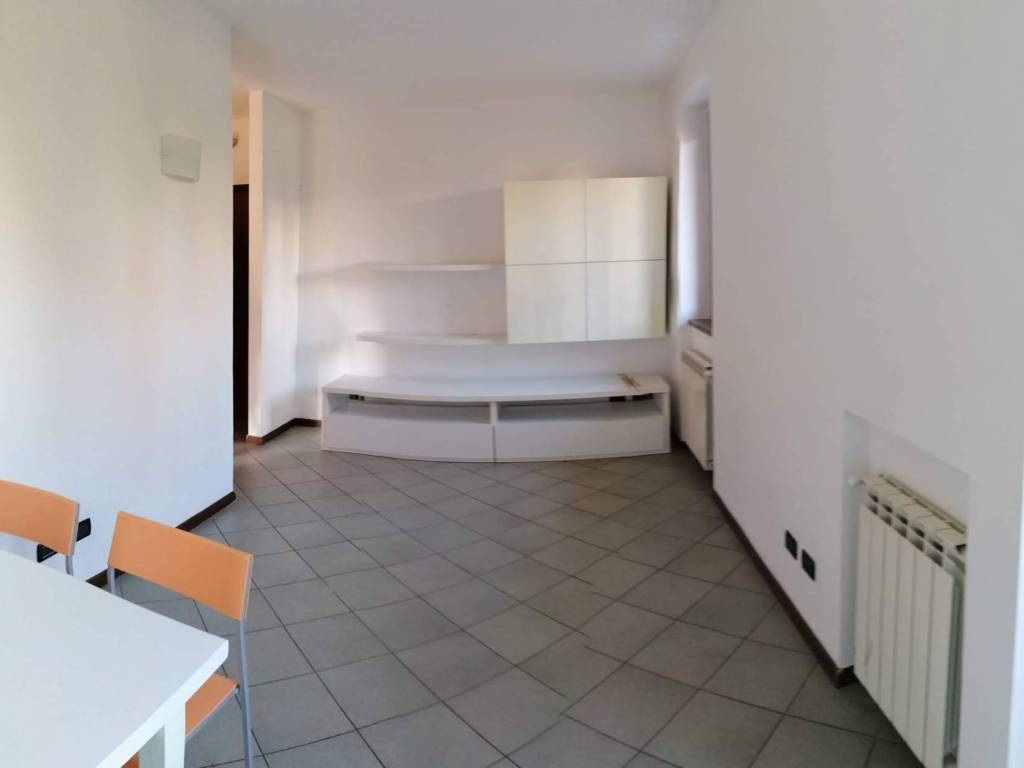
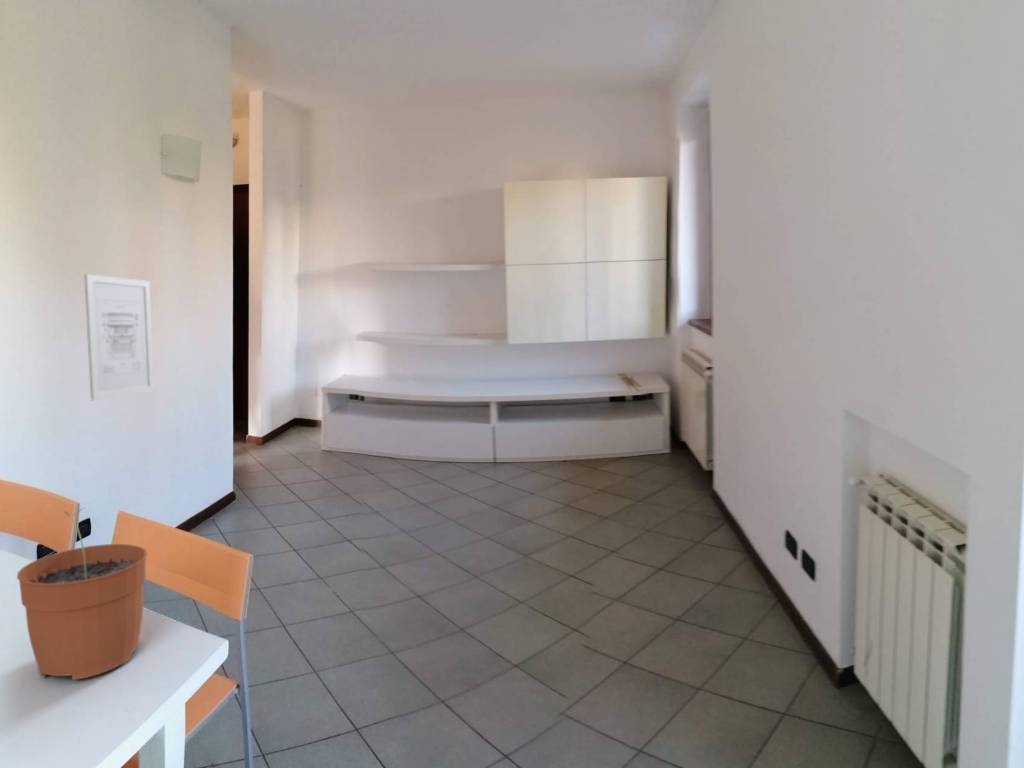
+ plant pot (86, 586)
+ wall art (121, 337)
